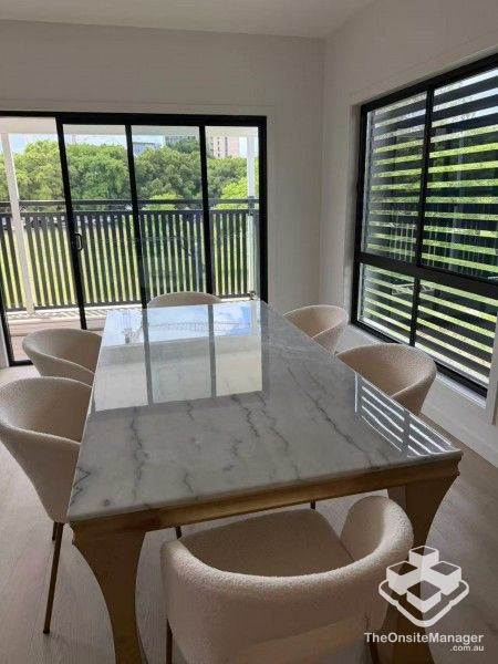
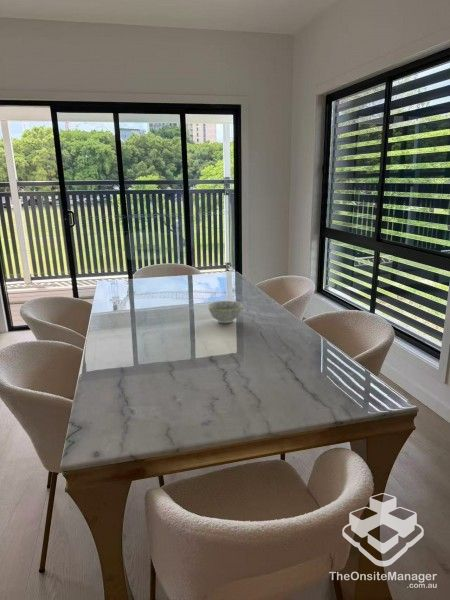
+ bowl (225, 313)
